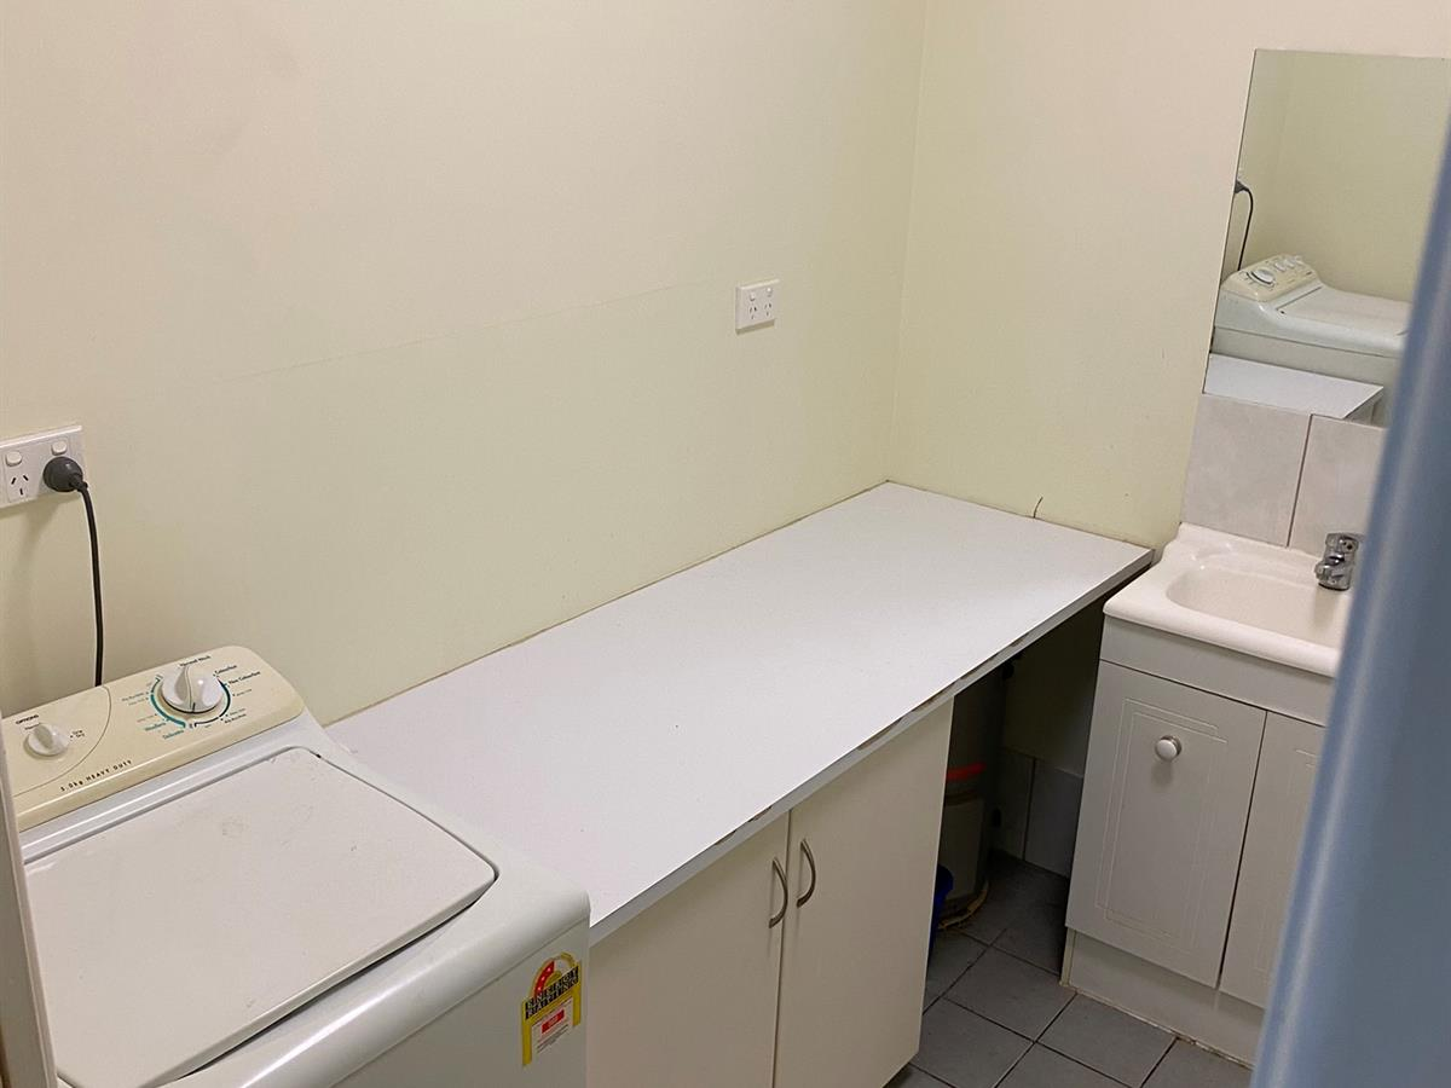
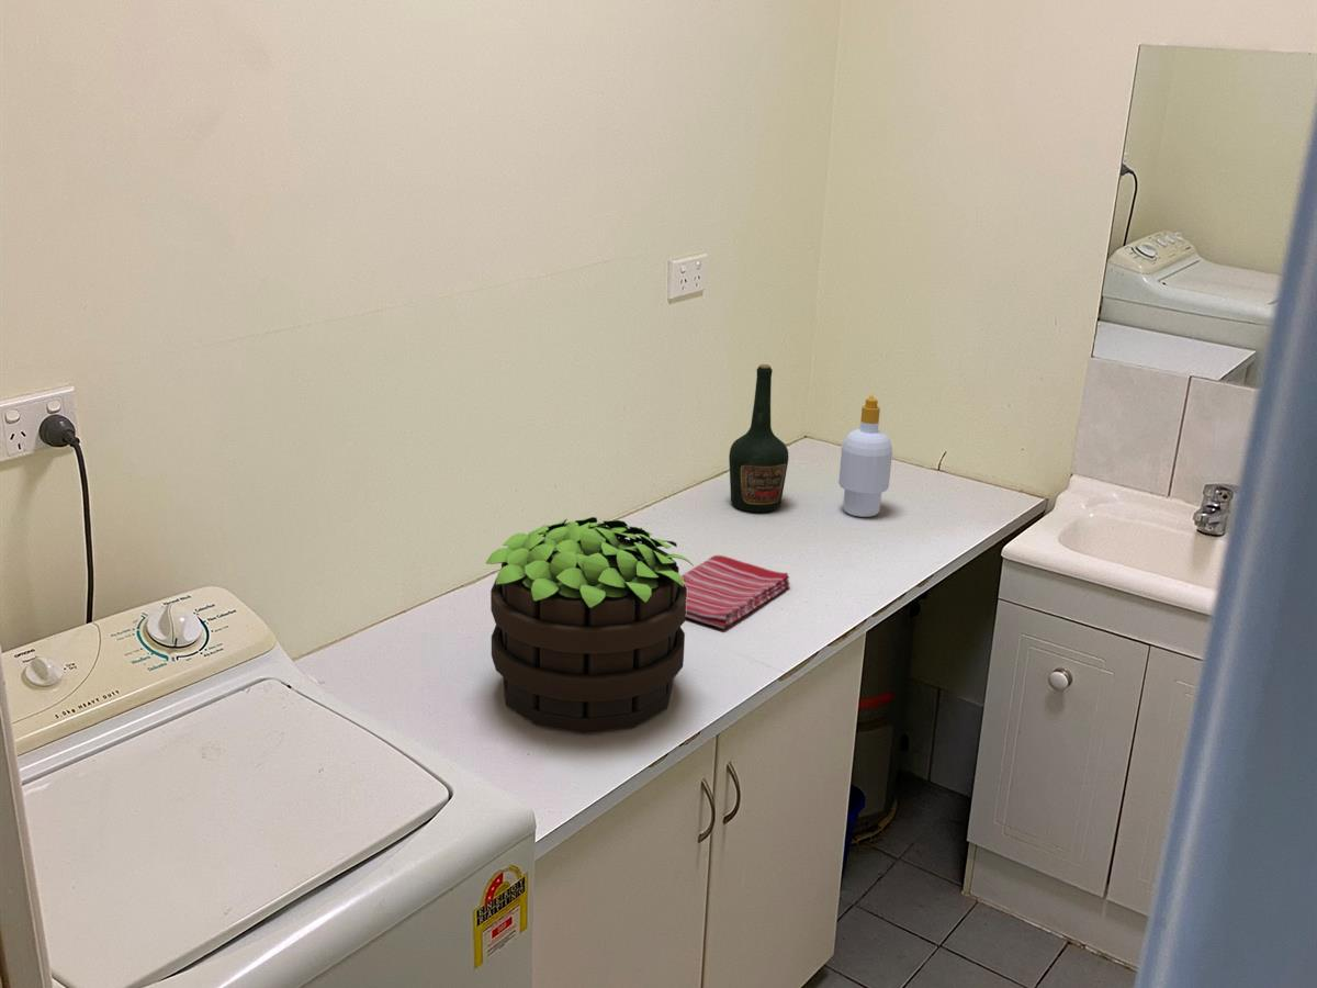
+ dish towel (718, 588)
+ bottle (759, 436)
+ potted plant (589, 610)
+ soap bottle (866, 456)
